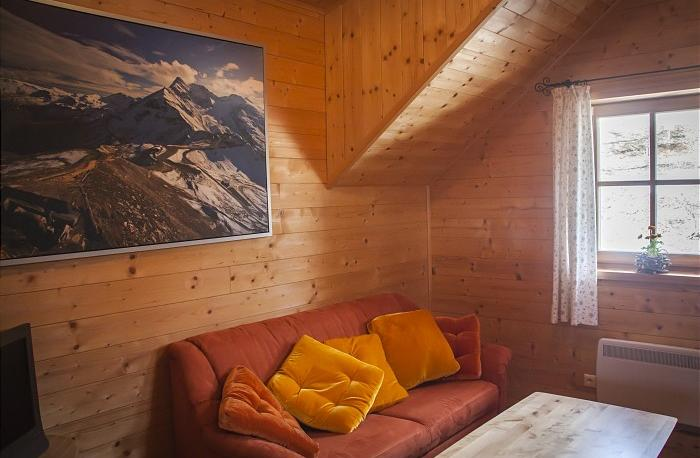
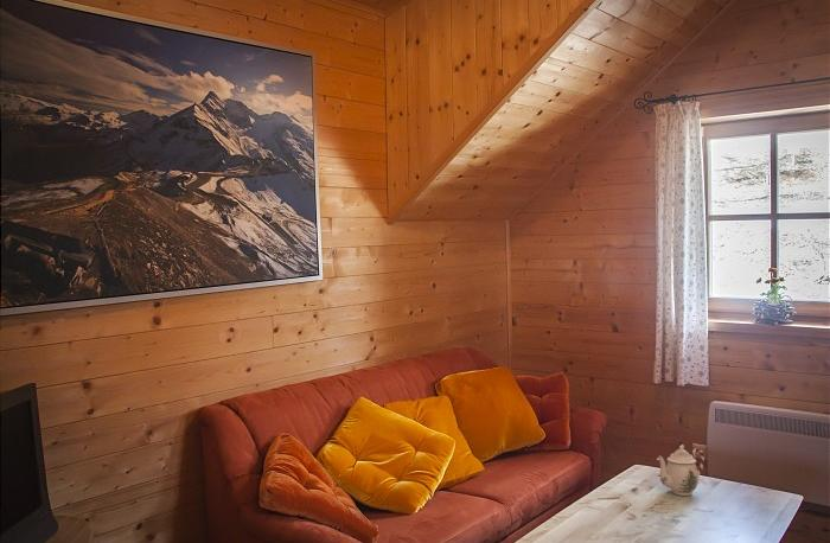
+ teapot (681, 468)
